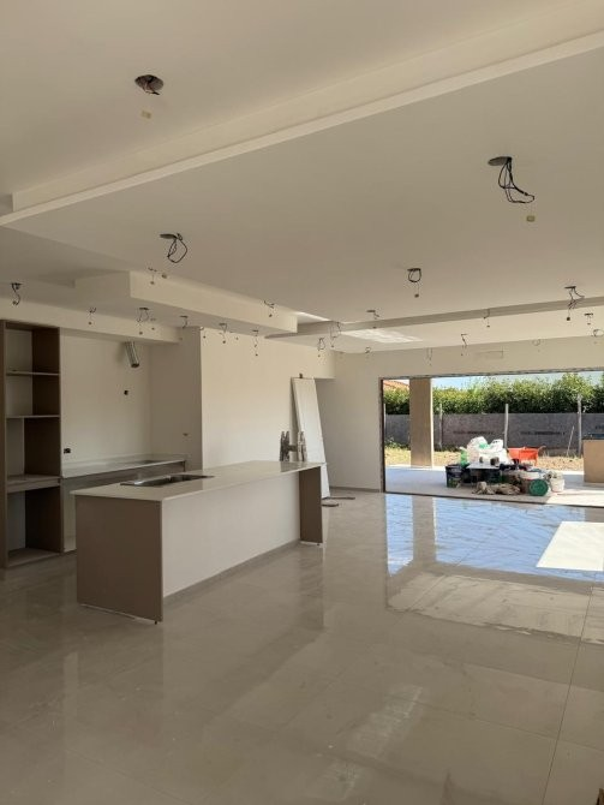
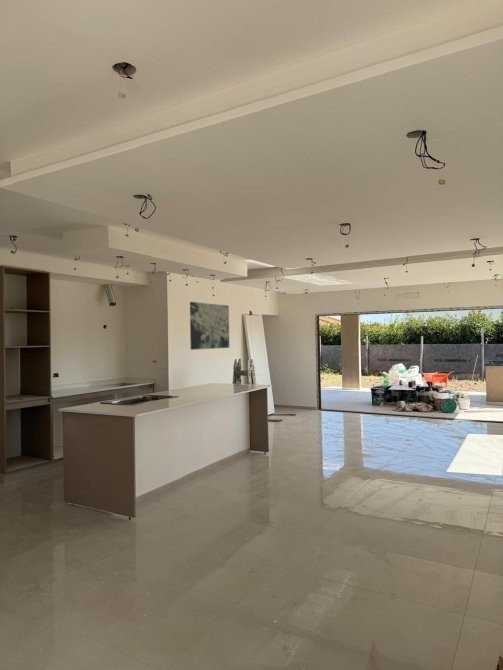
+ wall art (210, 326)
